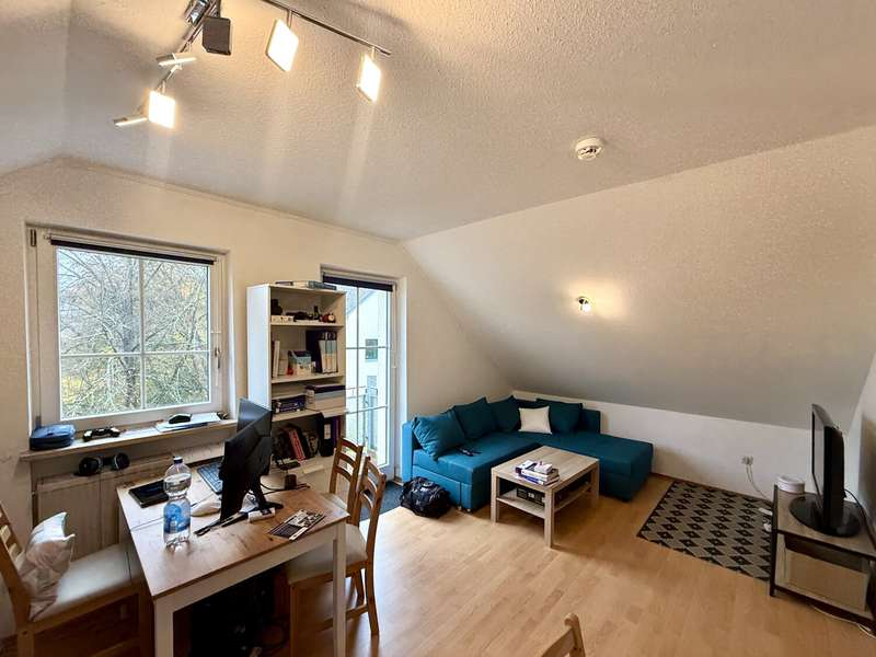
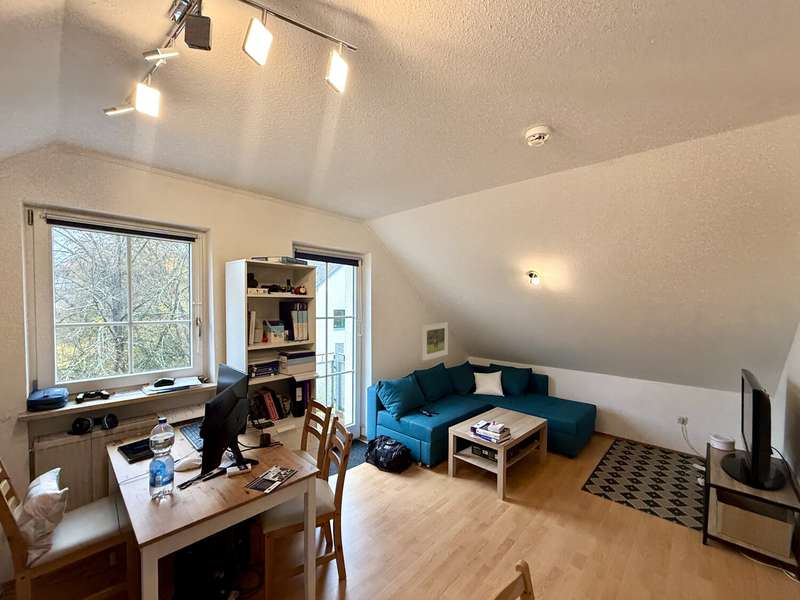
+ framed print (435, 340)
